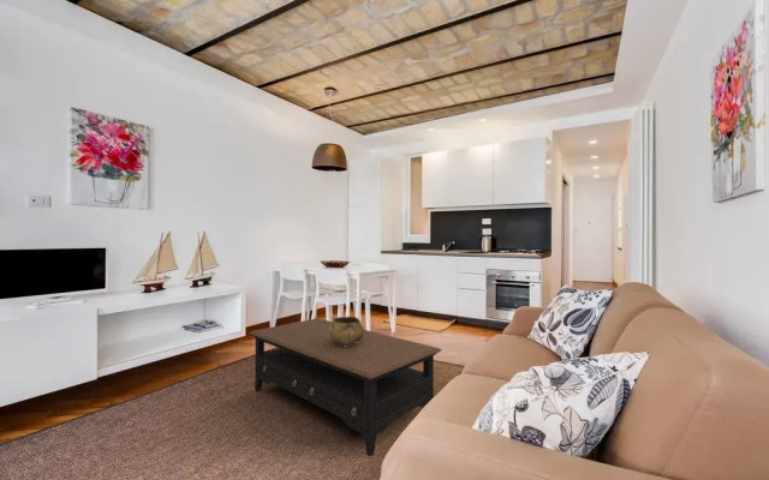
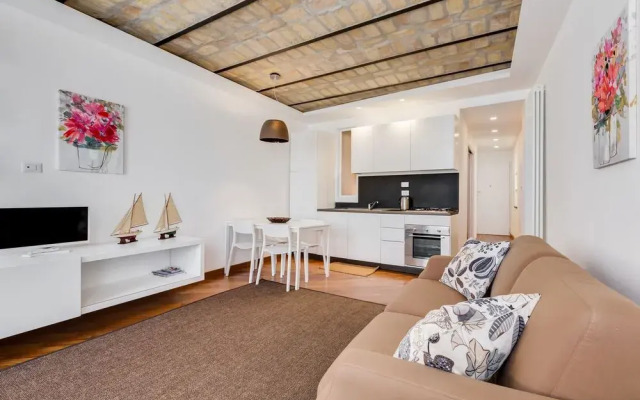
- decorative bowl (346, 331)
- coffee table (336, 370)
